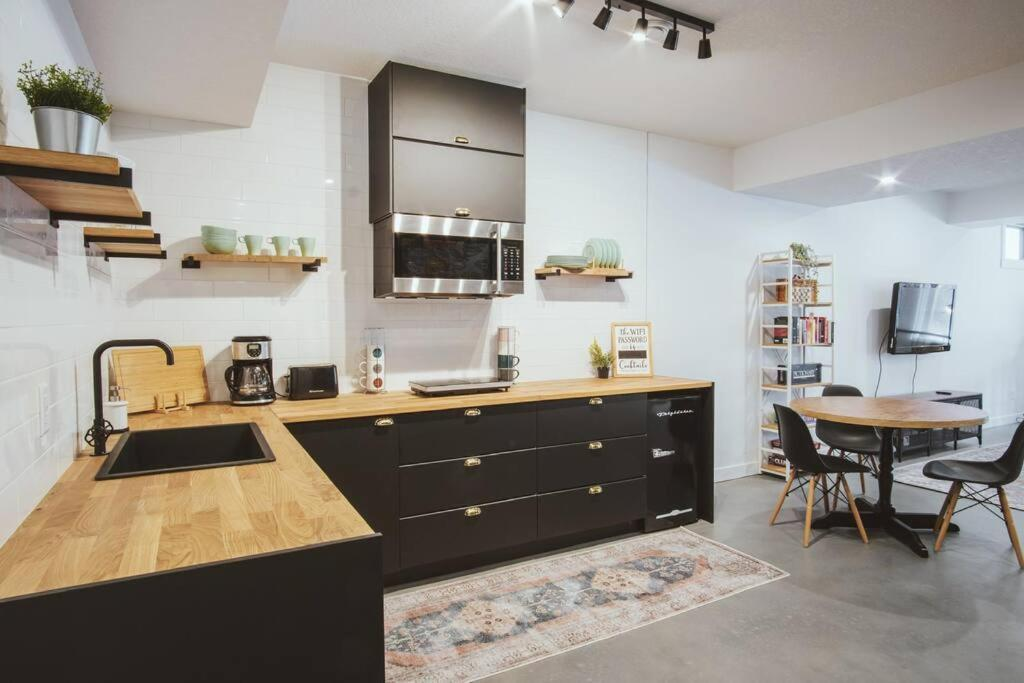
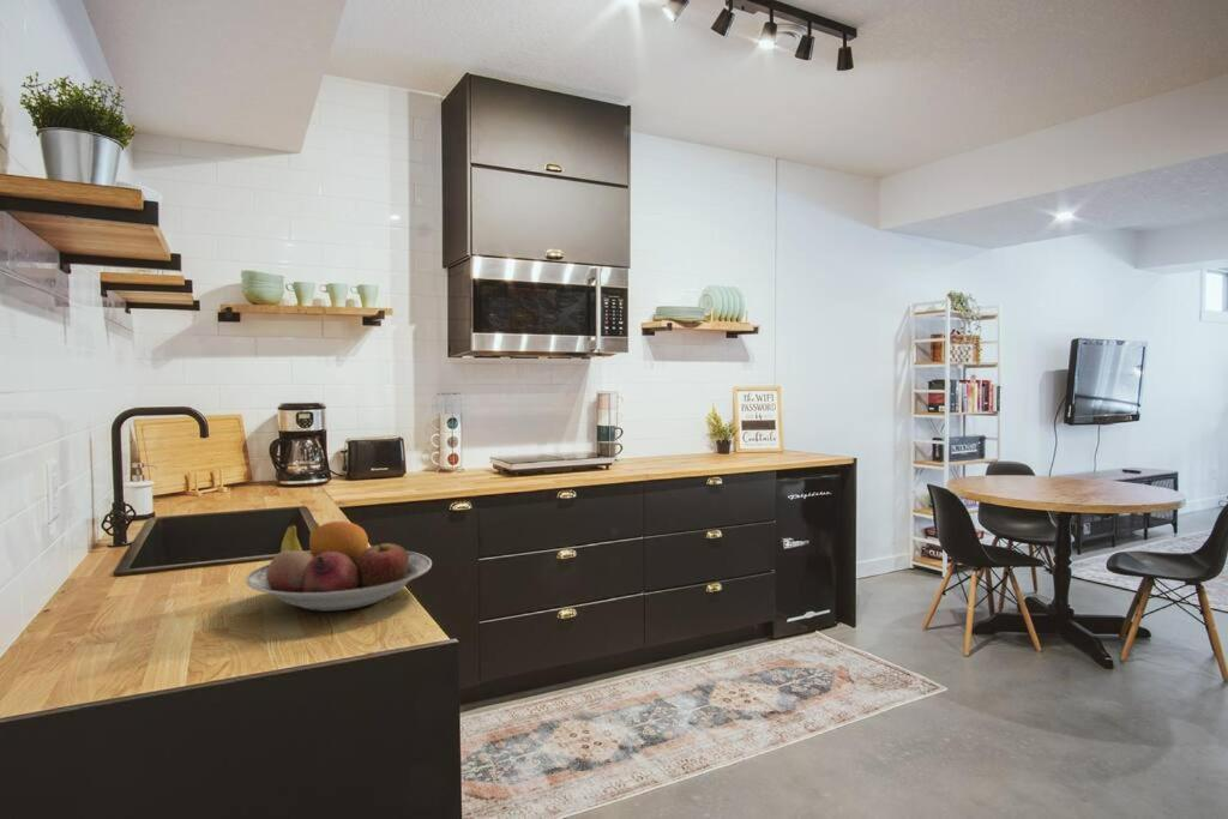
+ fruit bowl (343, 561)
